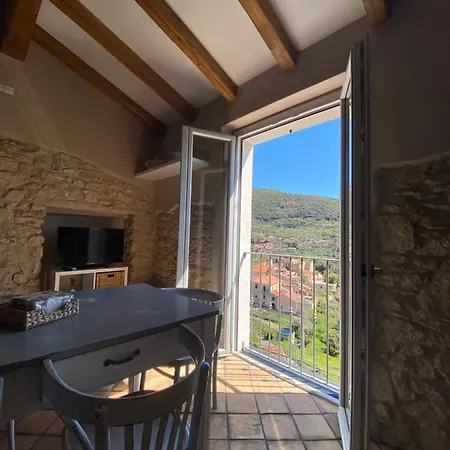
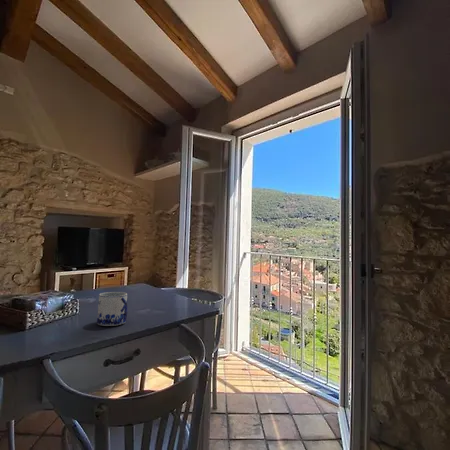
+ mug (113, 307)
